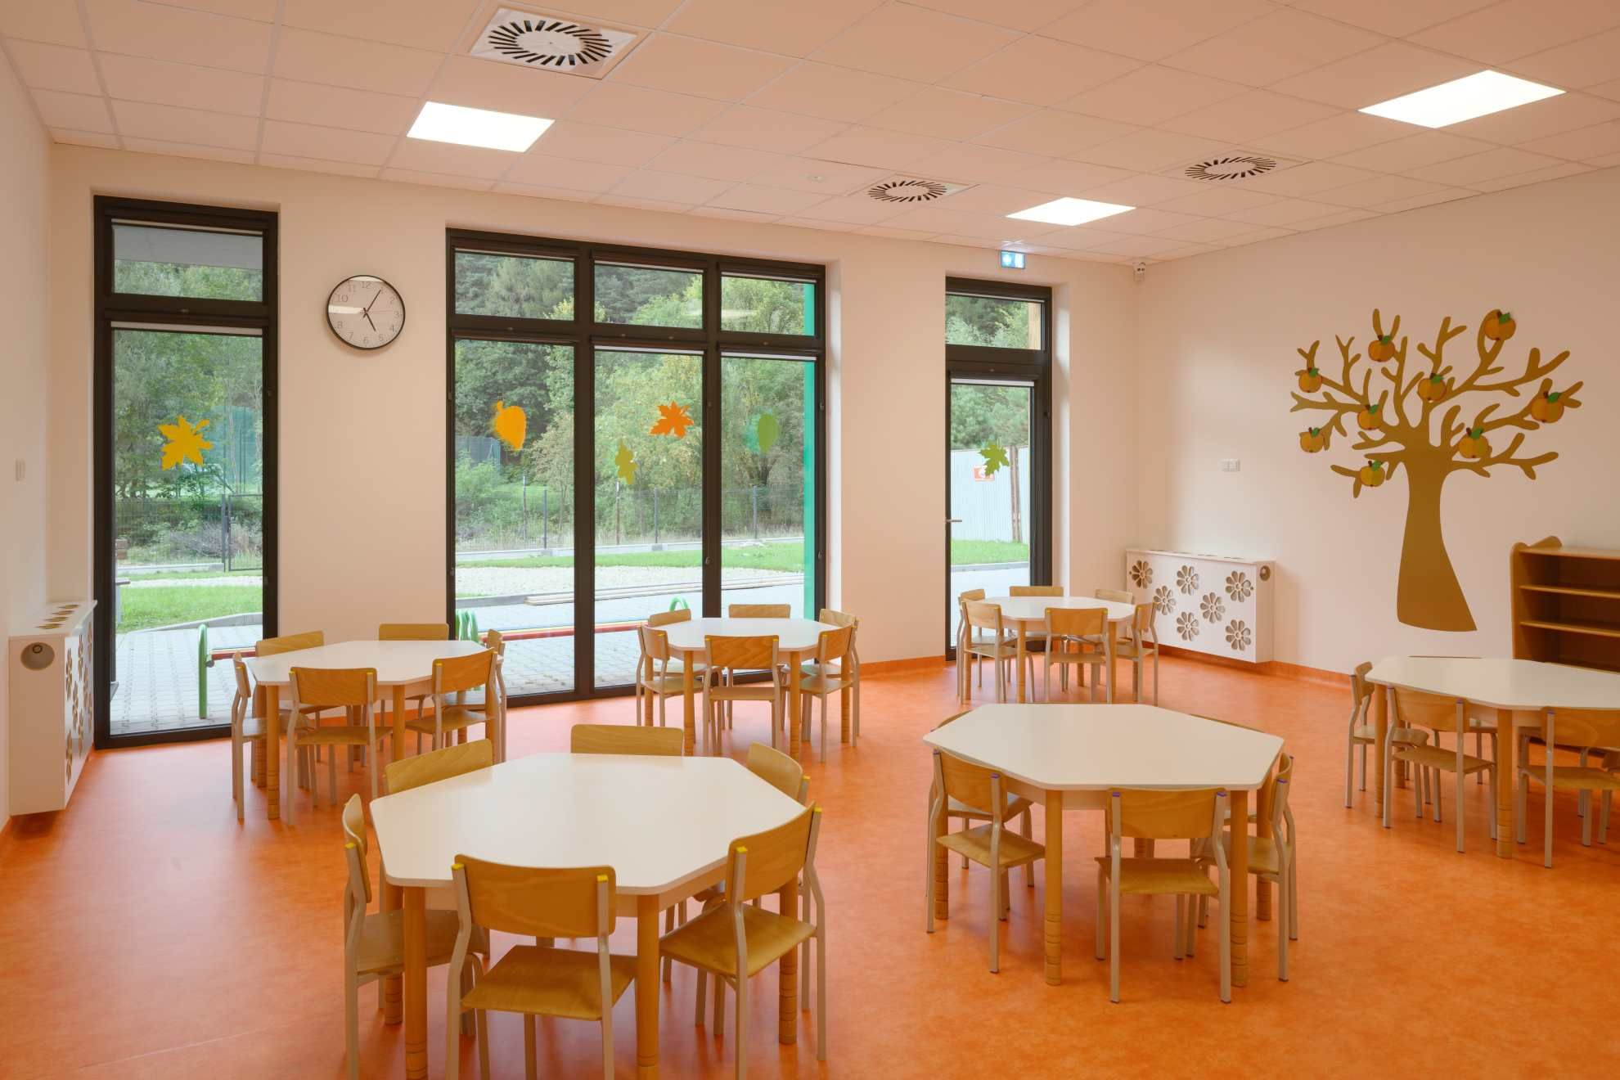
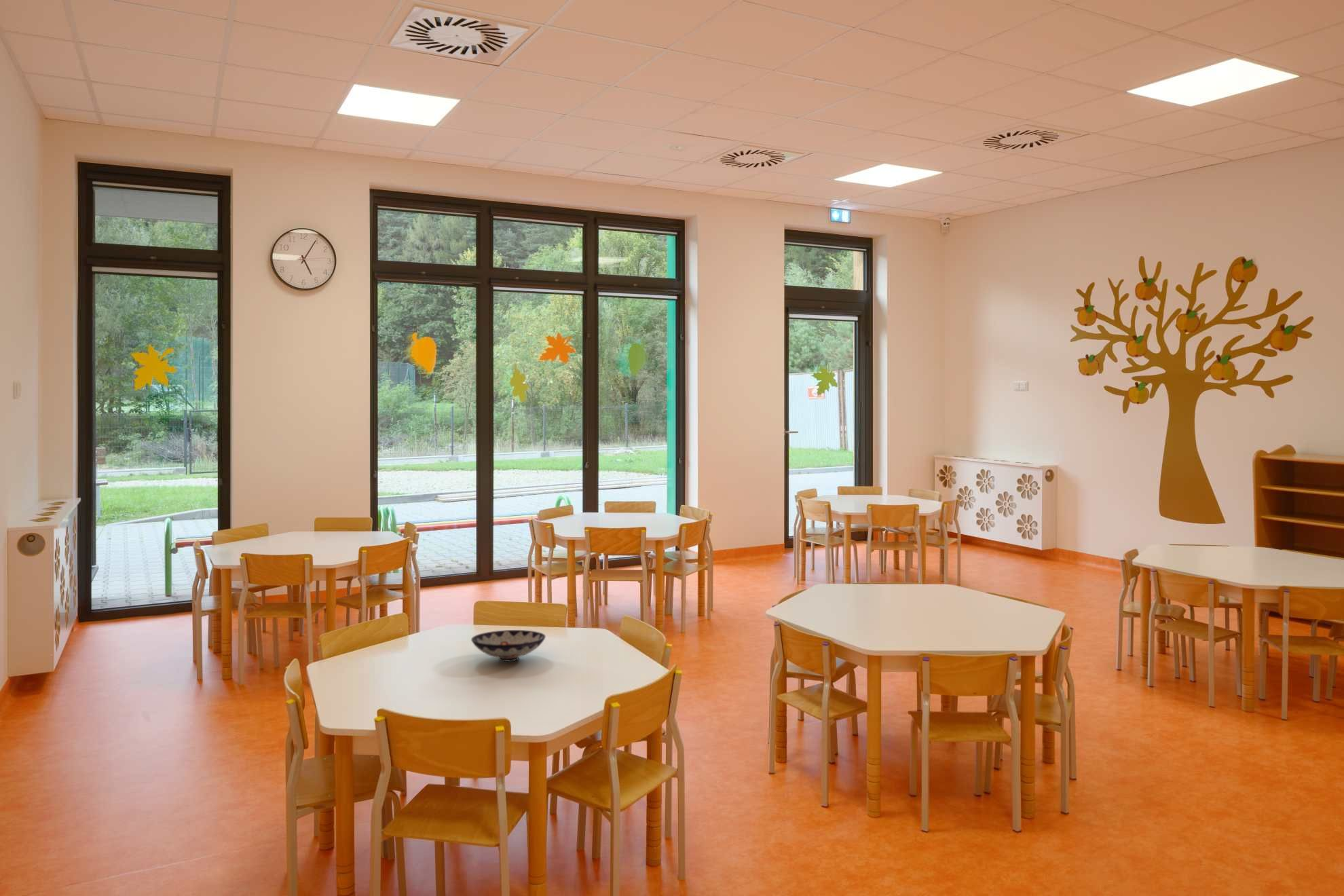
+ bowl (508, 648)
